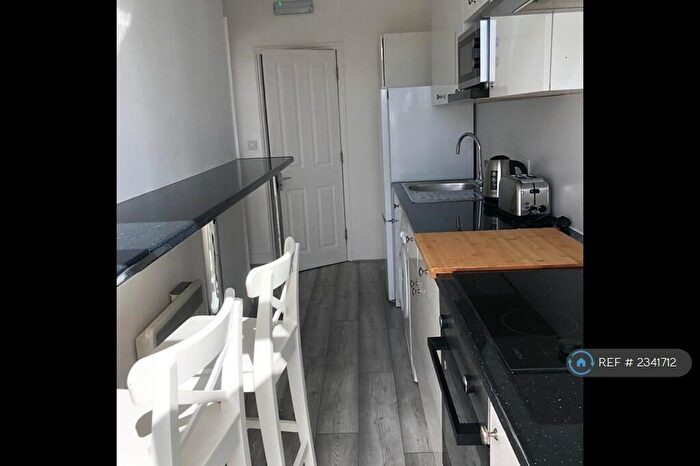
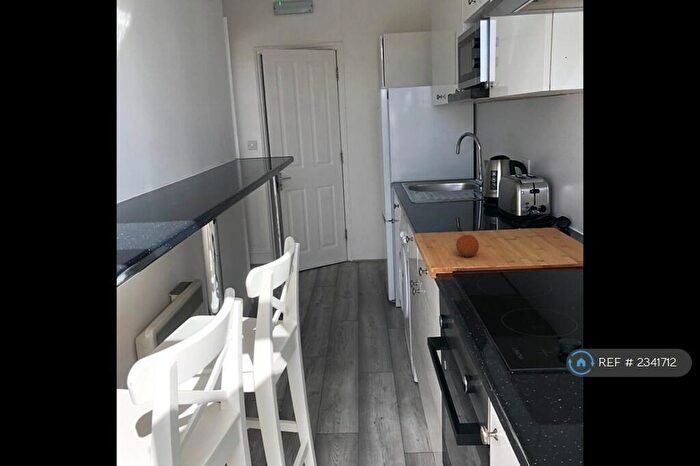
+ orange (467, 245)
